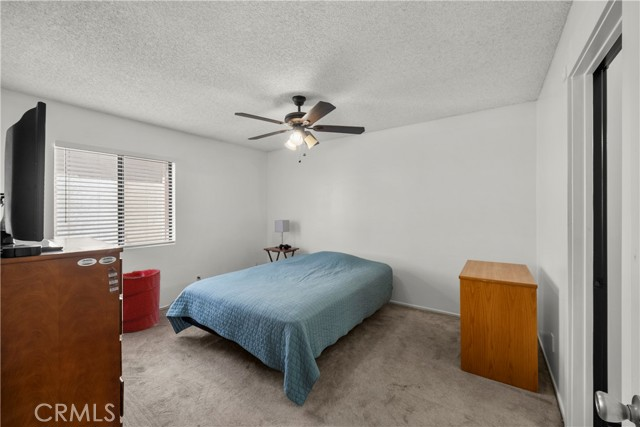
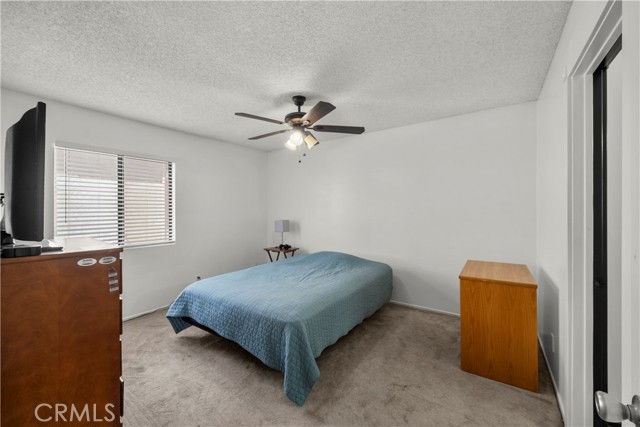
- laundry hamper (137, 297)
